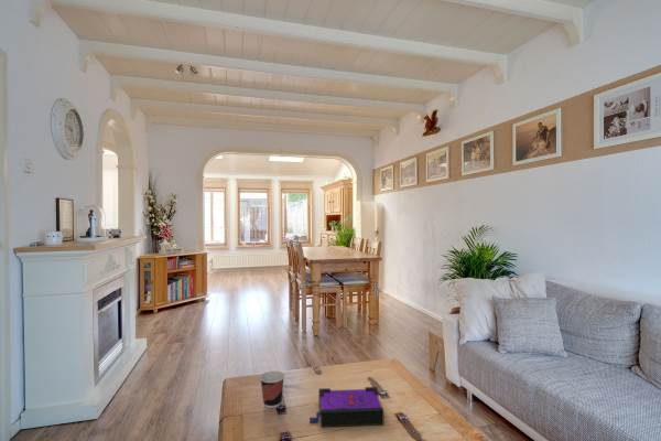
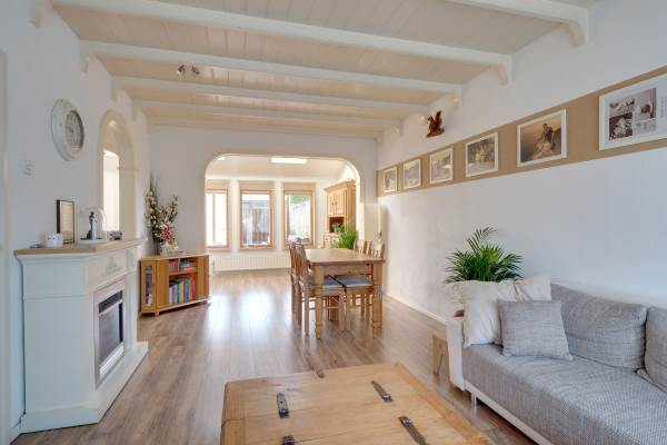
- board game (345, 406)
- cup (272, 389)
